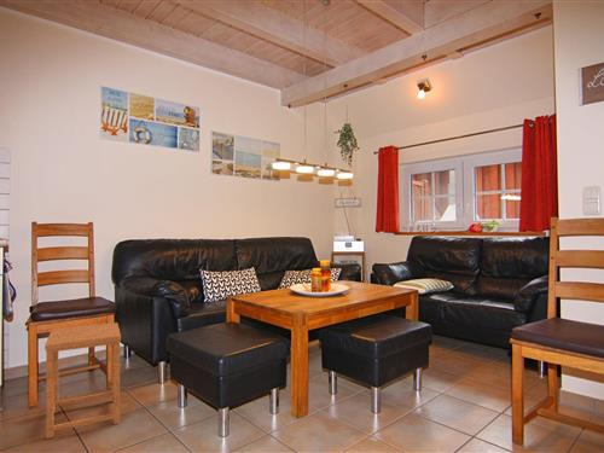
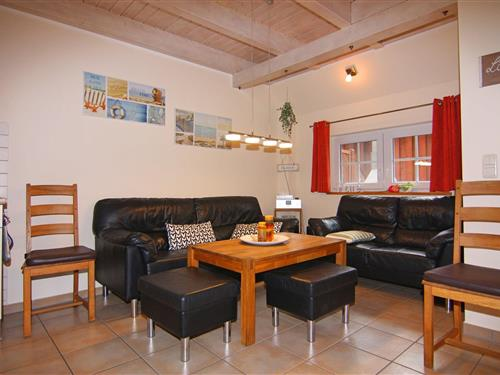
- side table (88, 395)
